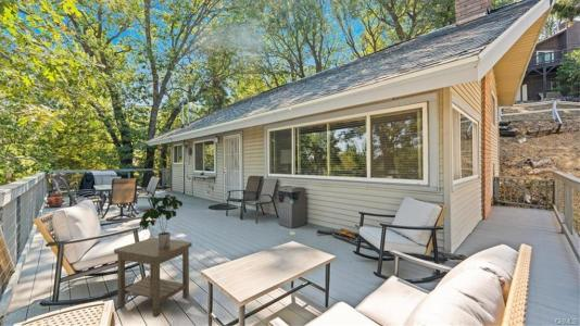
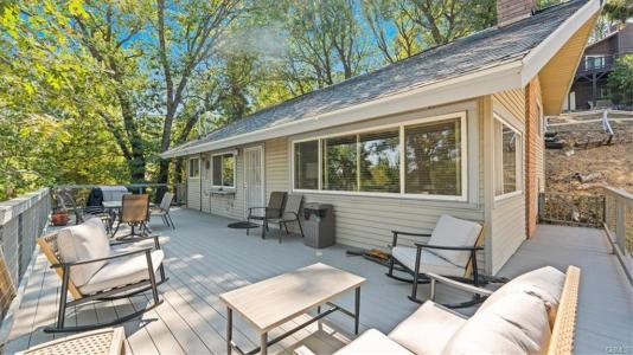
- side table (154, 273)
- potted plant (160, 217)
